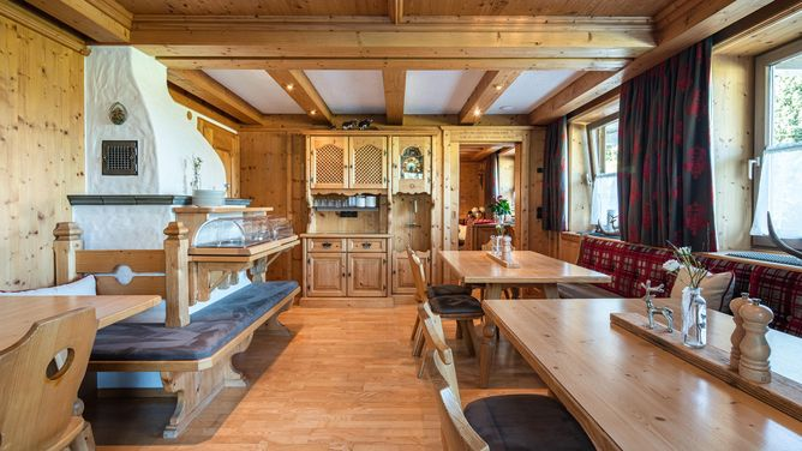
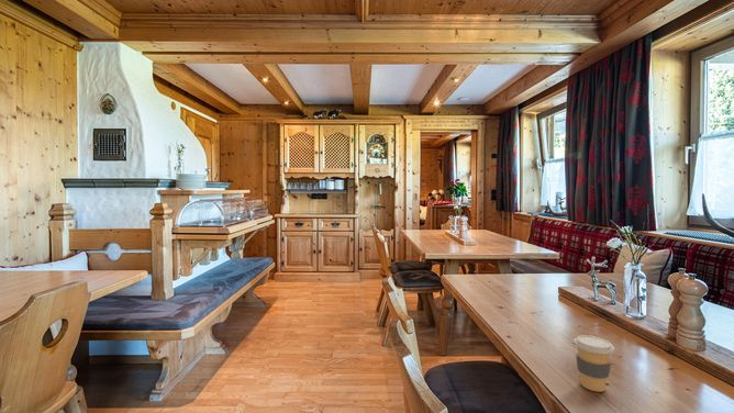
+ coffee cup (592, 364)
